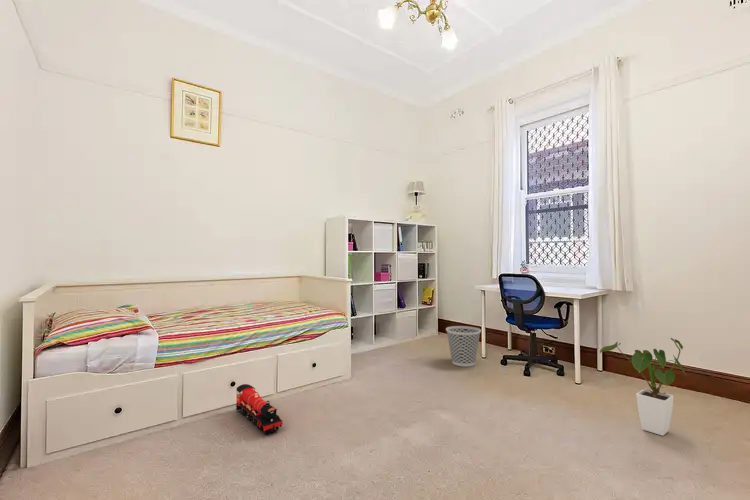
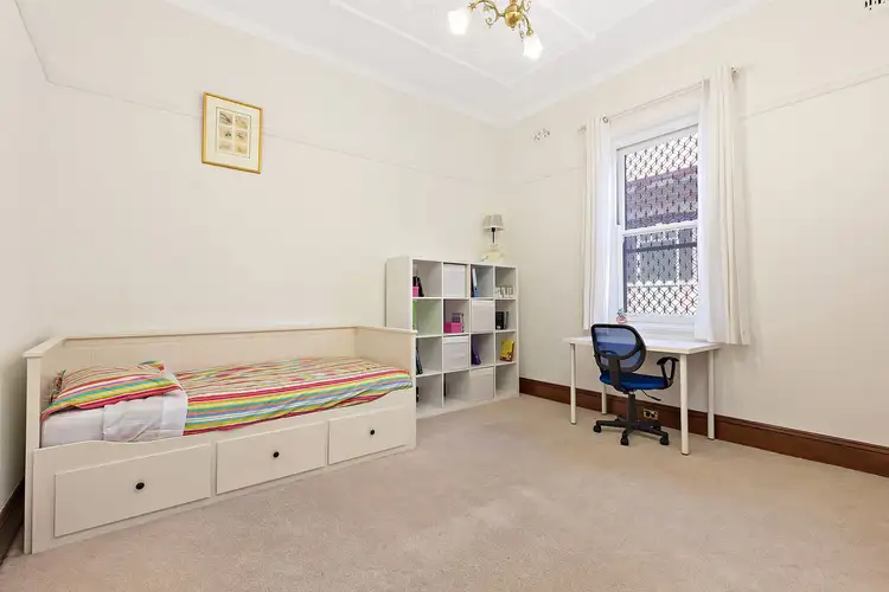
- wastebasket (463, 346)
- toy train (257, 407)
- house plant (647, 382)
